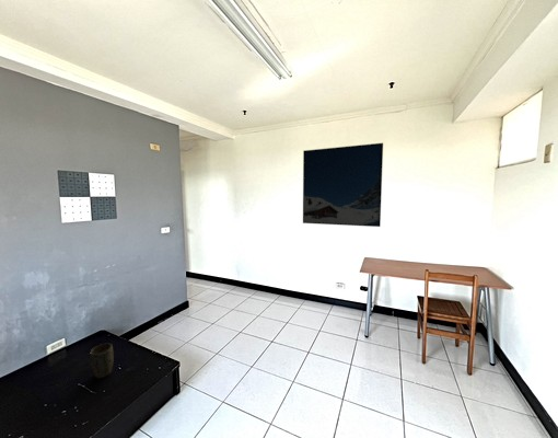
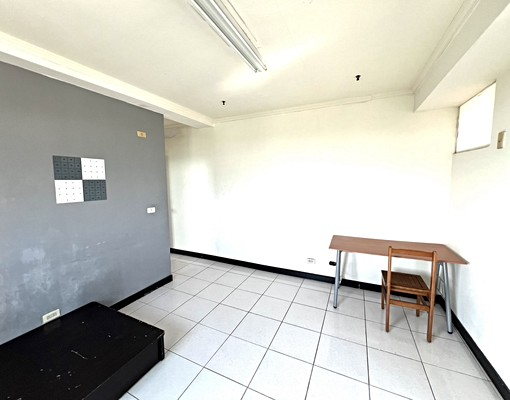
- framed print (339, 186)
- plant pot (102, 360)
